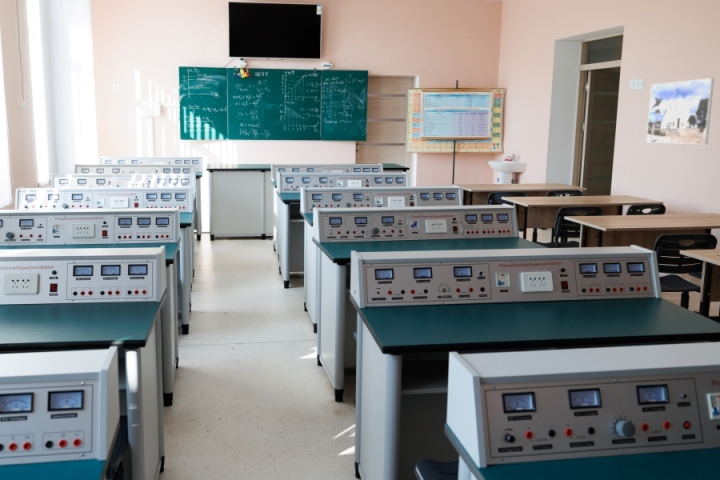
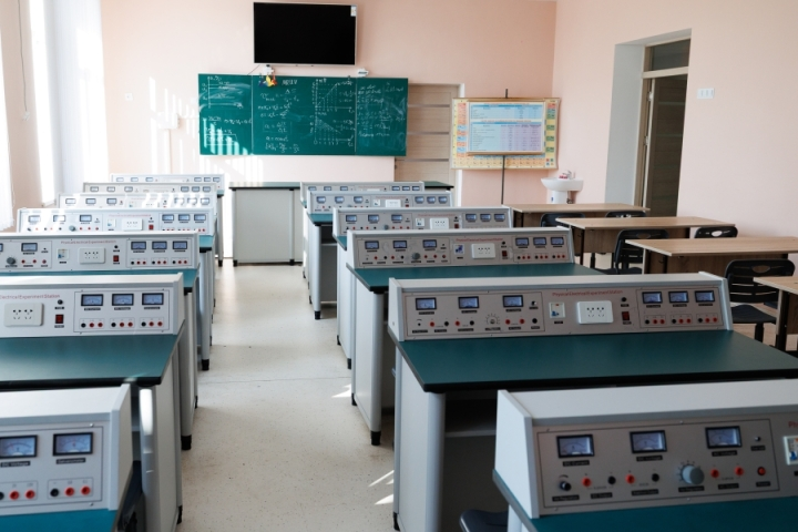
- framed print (677, 112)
